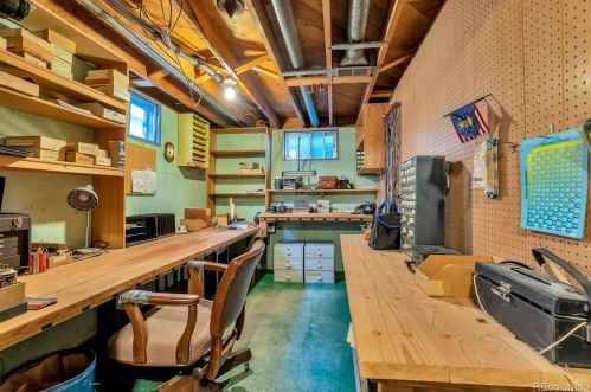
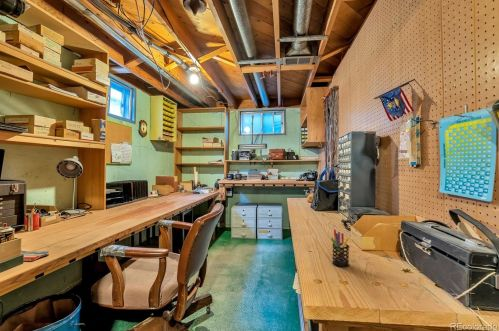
+ pen holder (338, 247)
